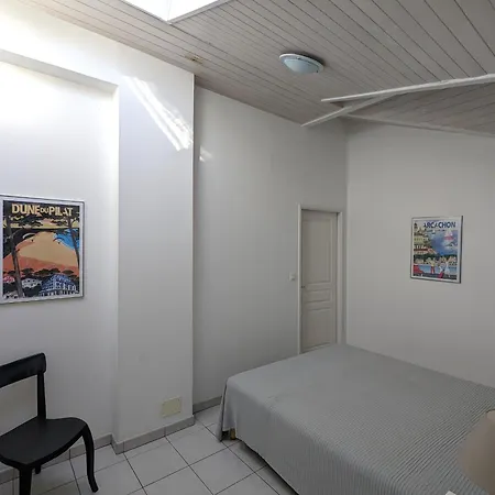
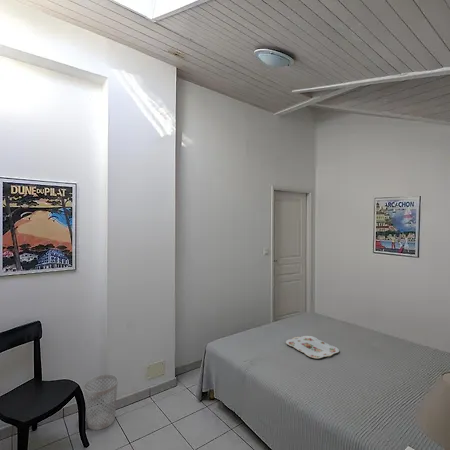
+ serving tray (311, 346)
+ wastebasket (101, 401)
